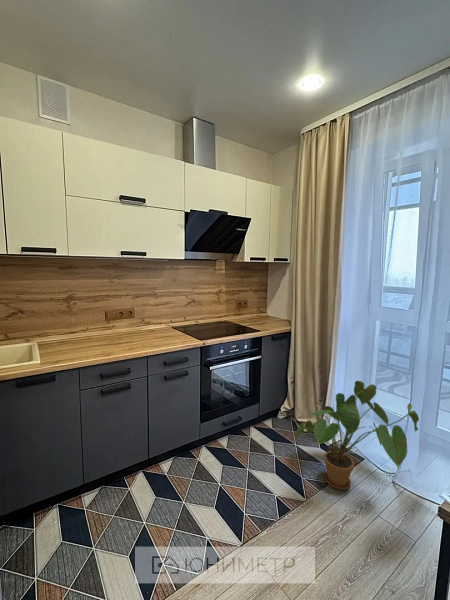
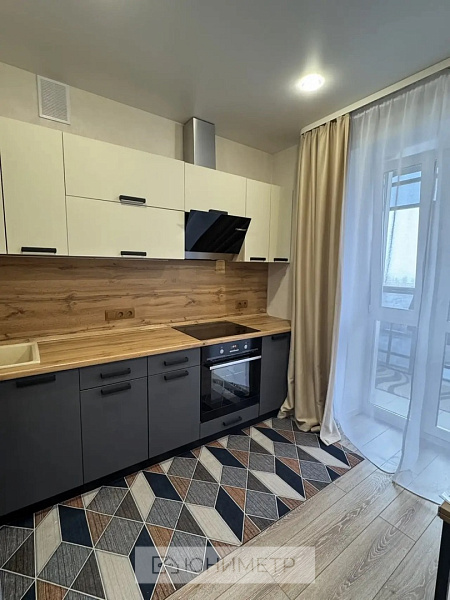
- house plant (352, 435)
